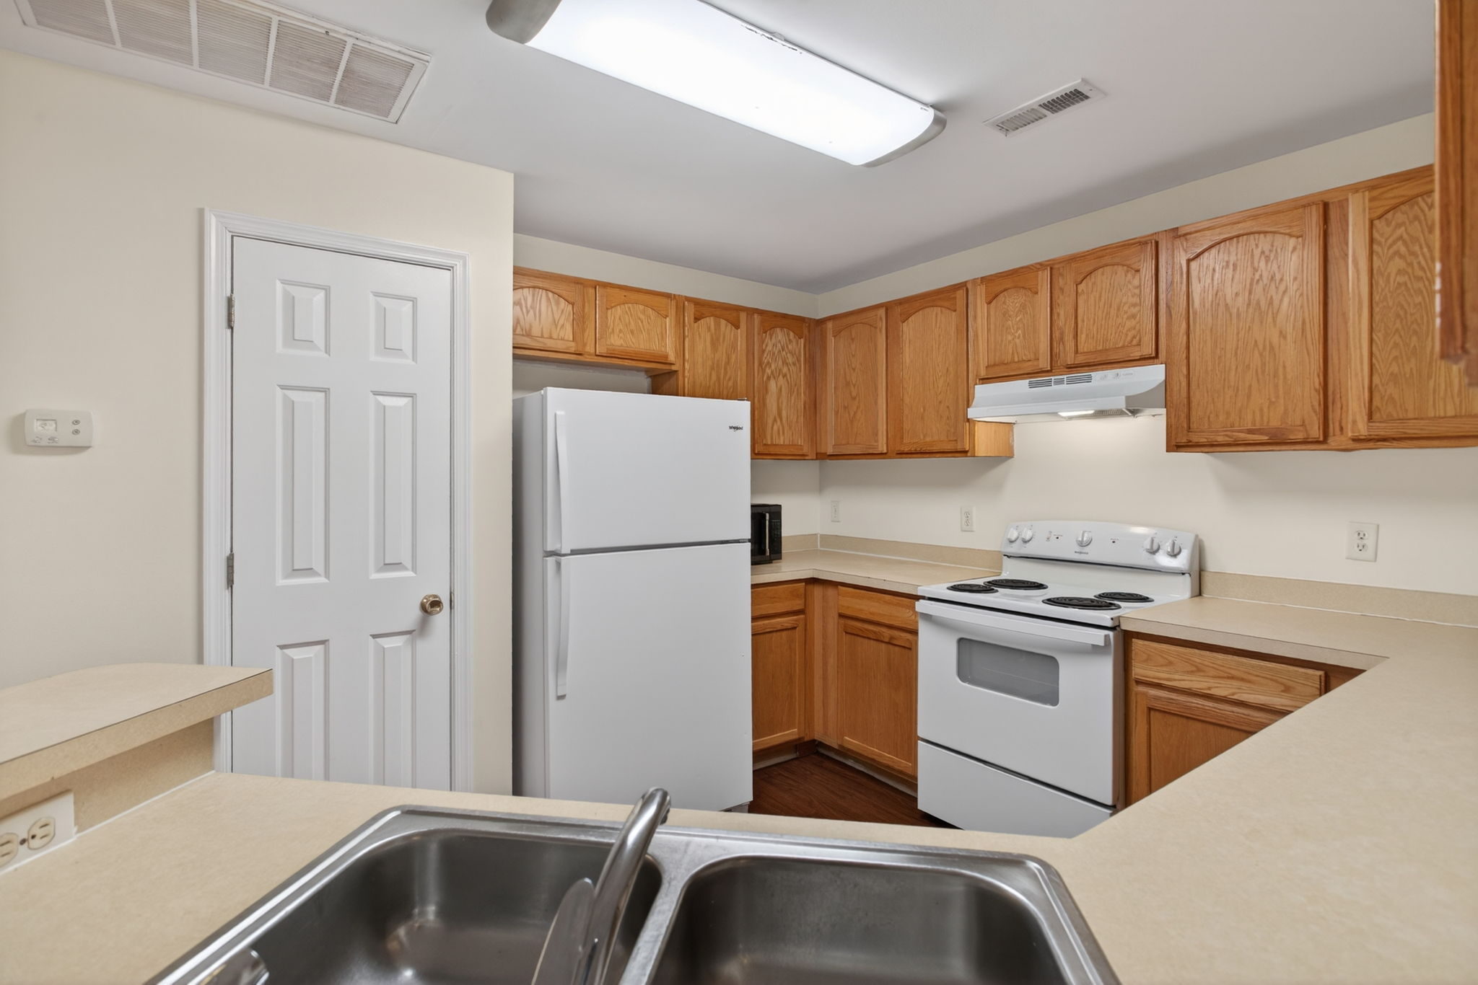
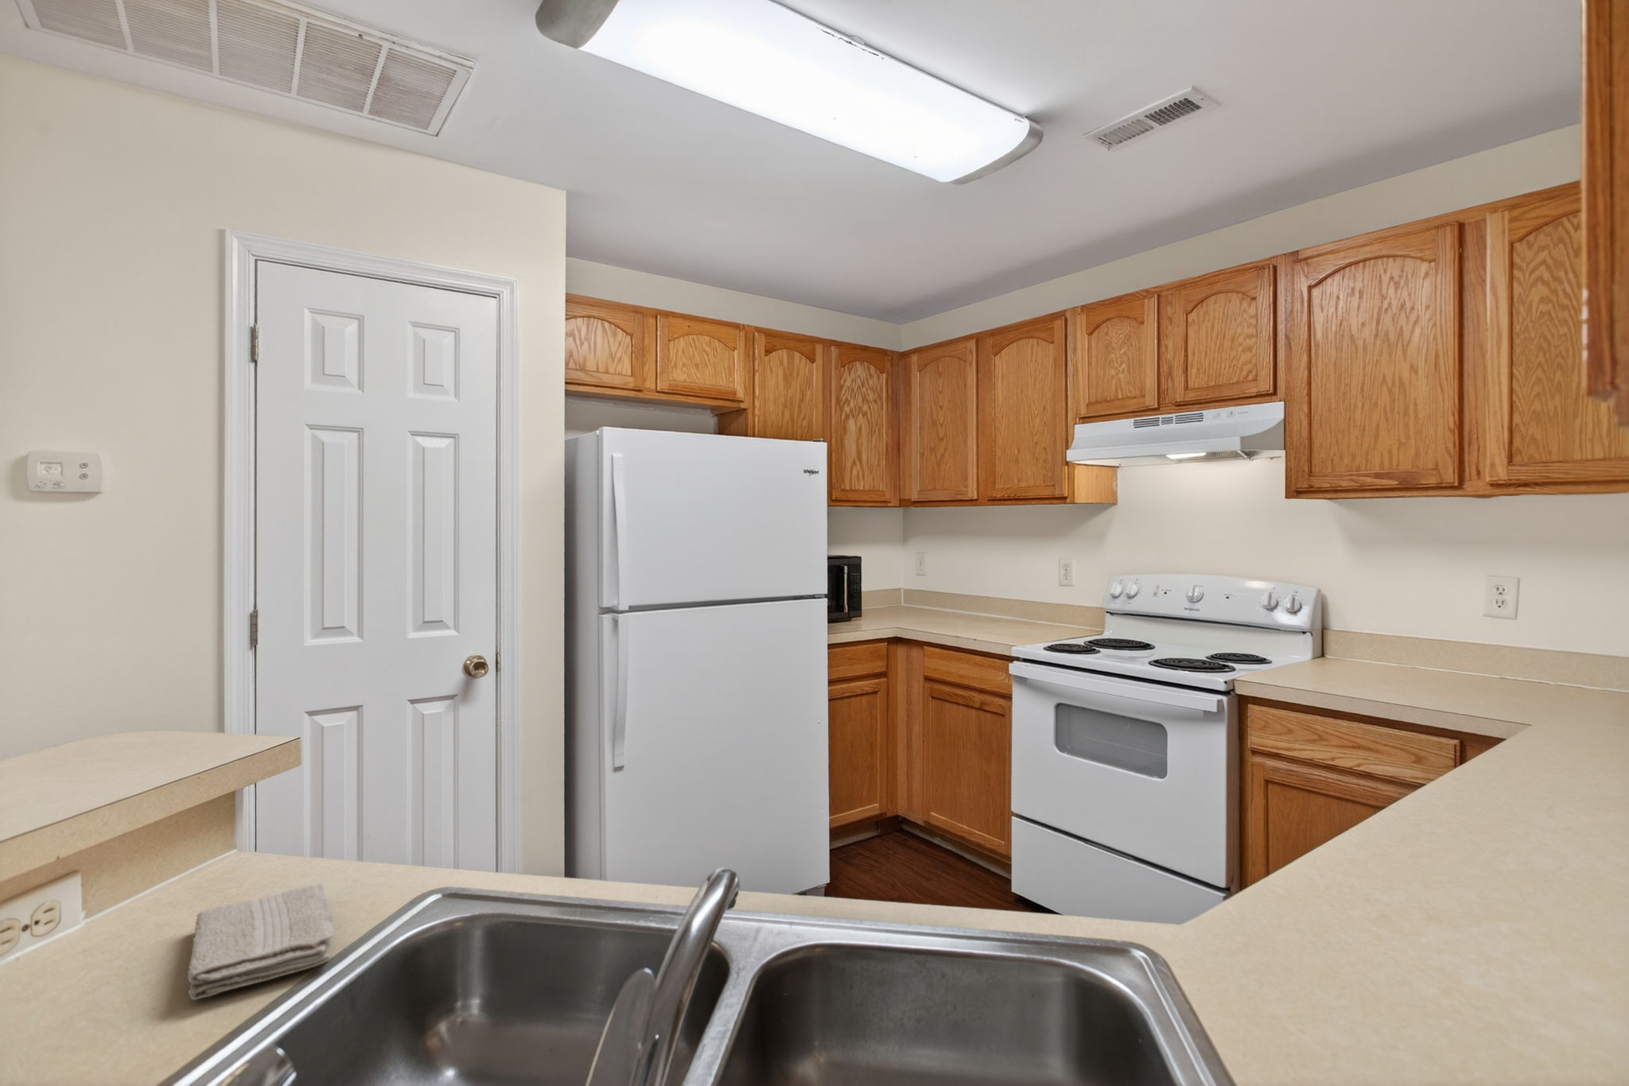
+ washcloth (263, 932)
